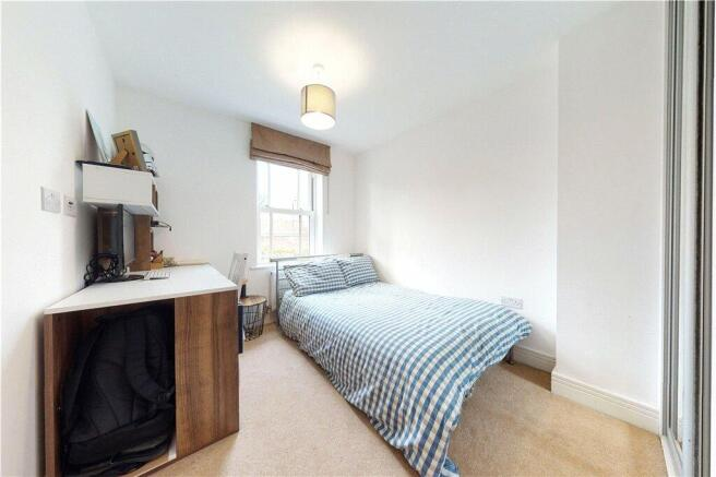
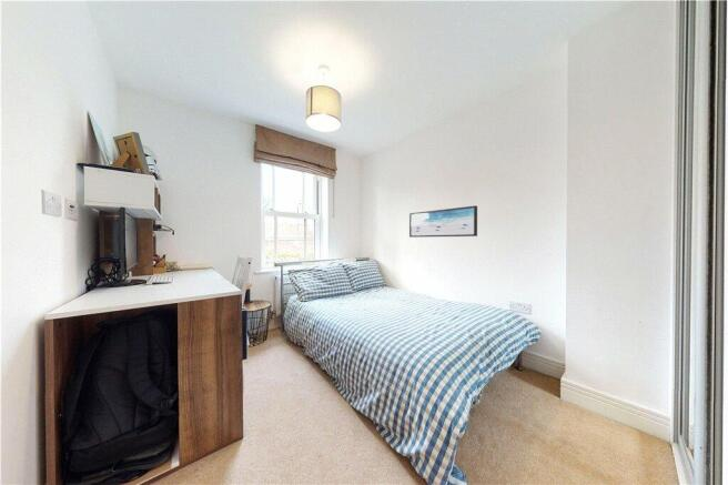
+ wall art (438, 223)
